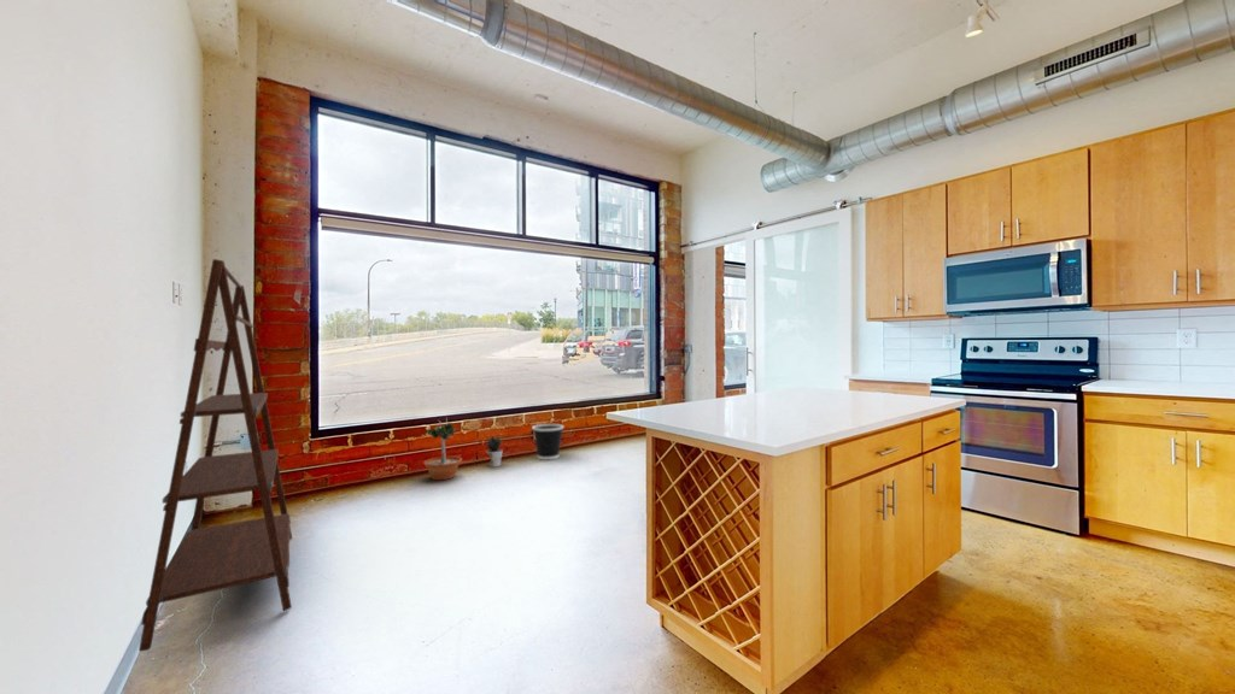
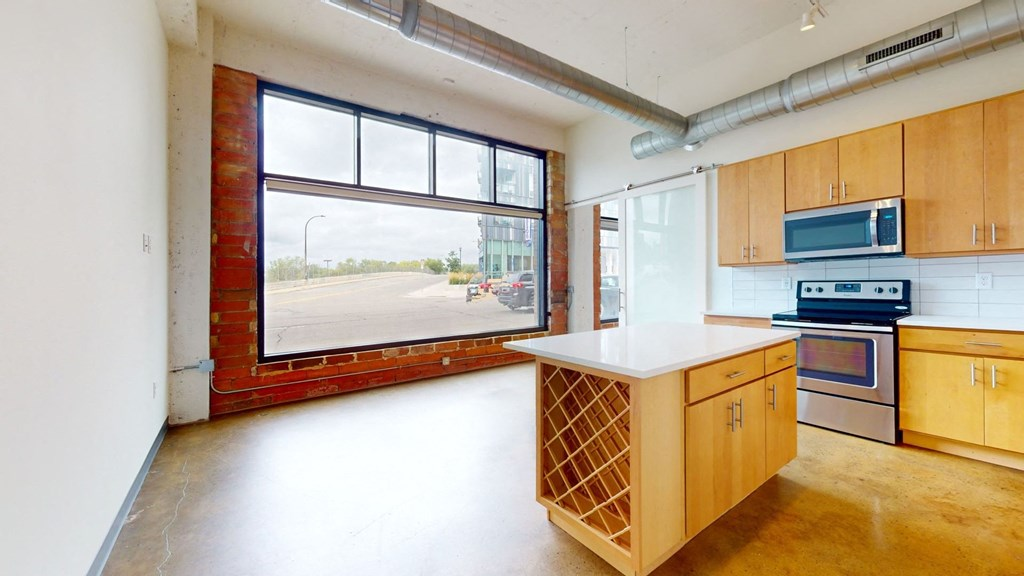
- wastebasket (548, 441)
- shelving unit (217, 425)
- potted plant (493, 448)
- potted tree (443, 447)
